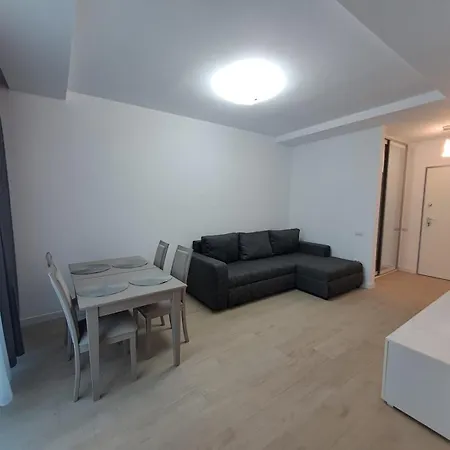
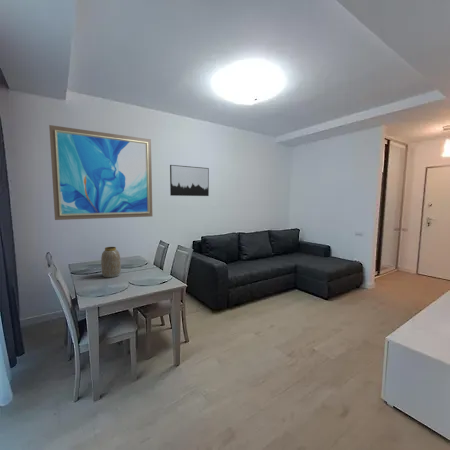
+ wall art (190, 181)
+ vase (110, 261)
+ wall art (107, 176)
